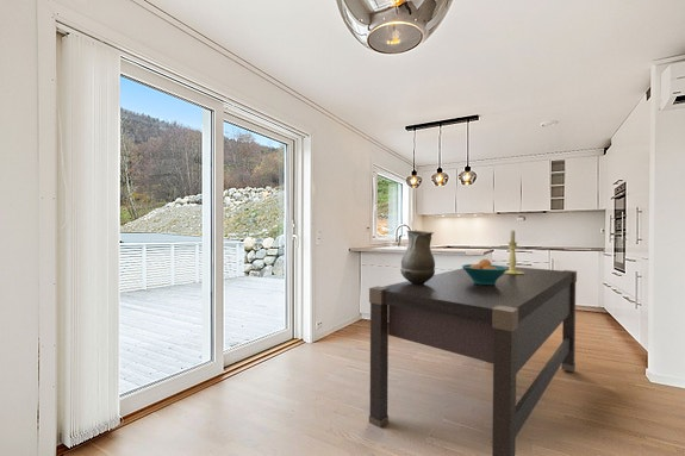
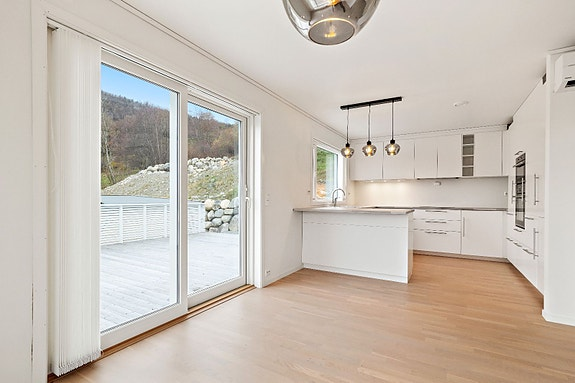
- candle holder (512, 250)
- fruit bowl (484, 269)
- vase (417, 256)
- dining table (488, 335)
